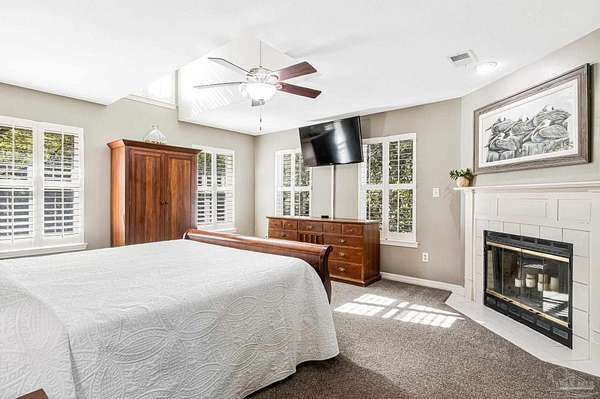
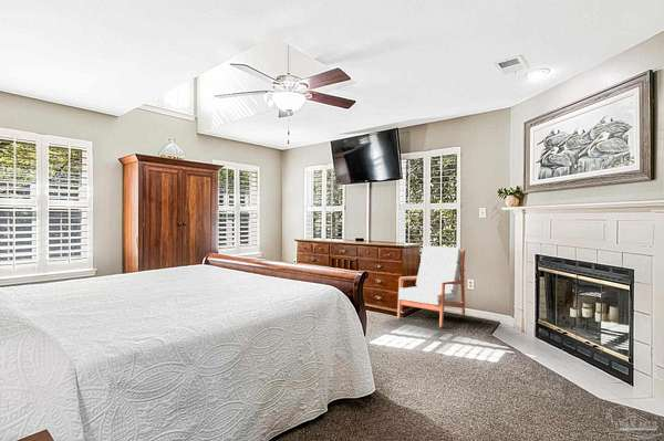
+ armchair (430, 282)
